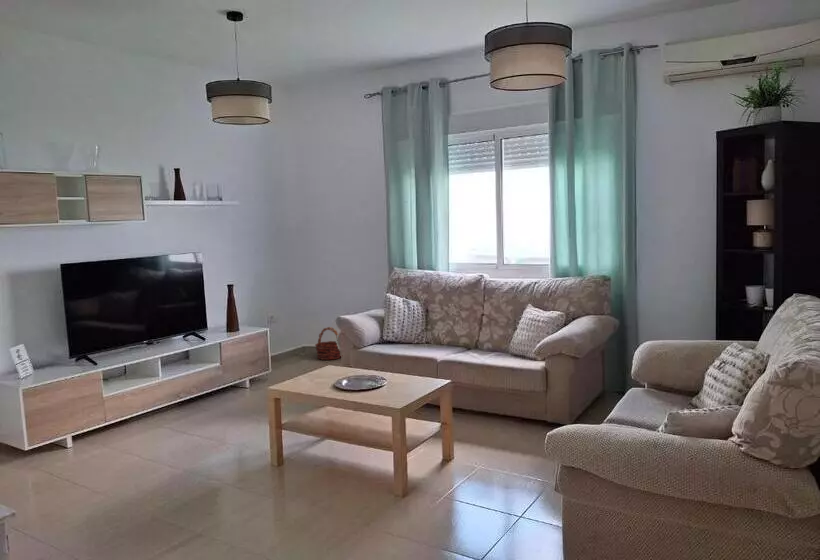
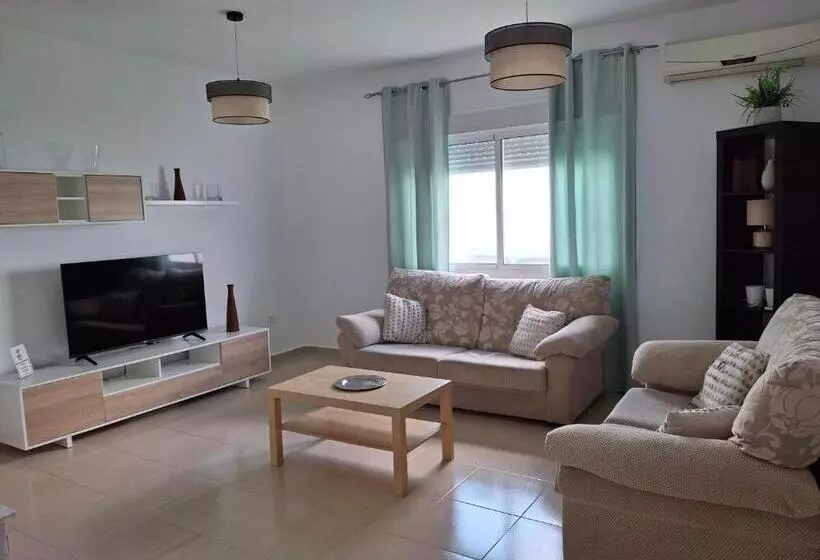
- basket (329, 342)
